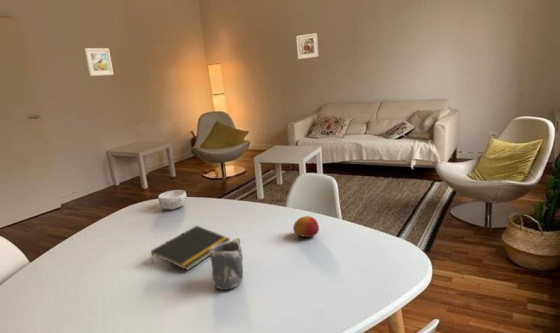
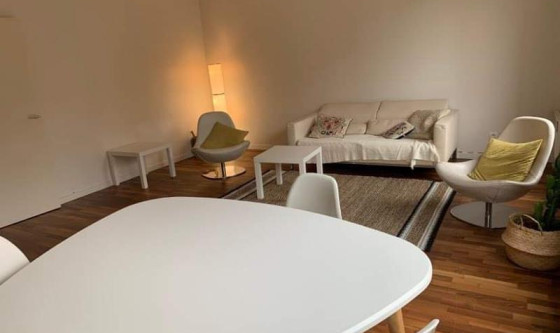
- fruit (305, 226)
- decorative bowl (174, 199)
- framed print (99, 62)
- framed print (307, 46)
- notepad (192, 245)
- mug (230, 259)
